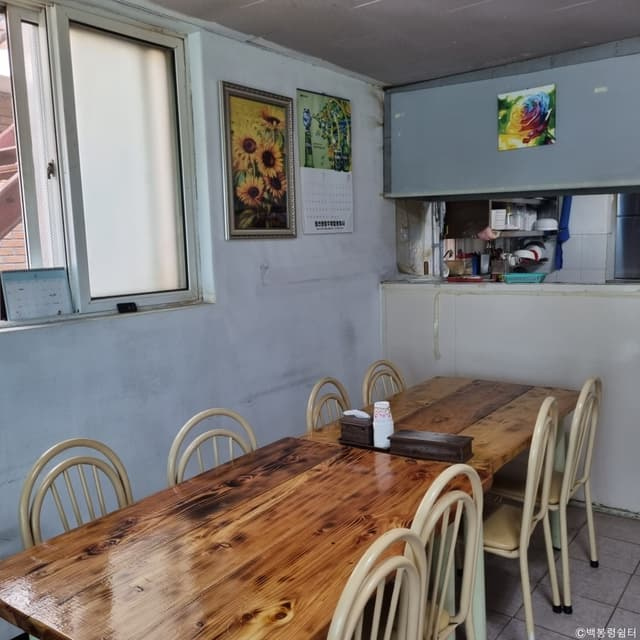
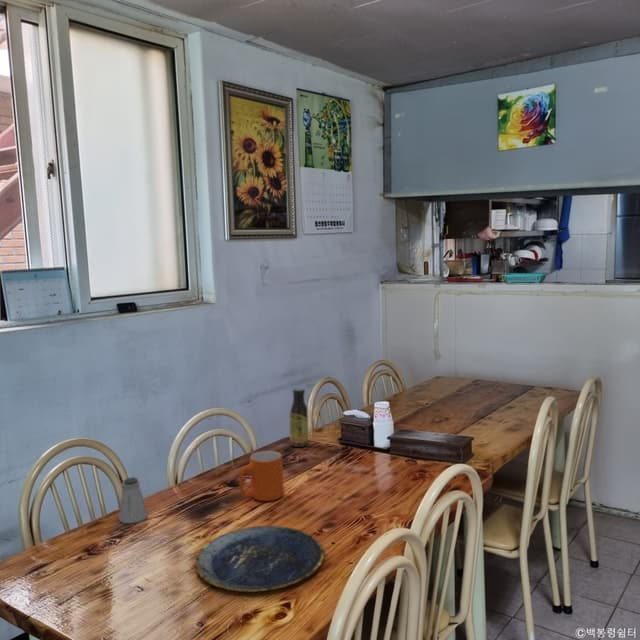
+ sauce bottle (298, 416)
+ plate (260, 557)
+ mug (263, 478)
+ saltshaker (132, 498)
